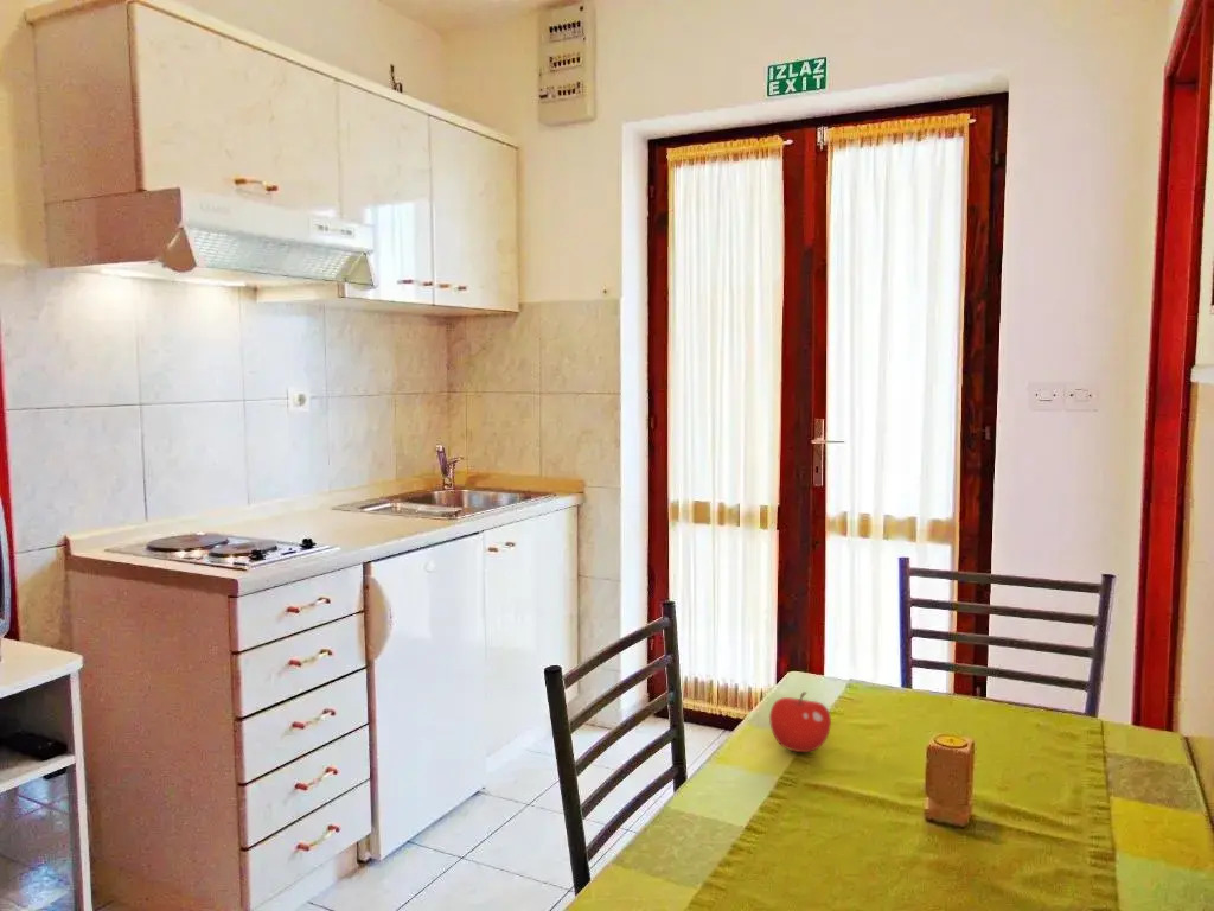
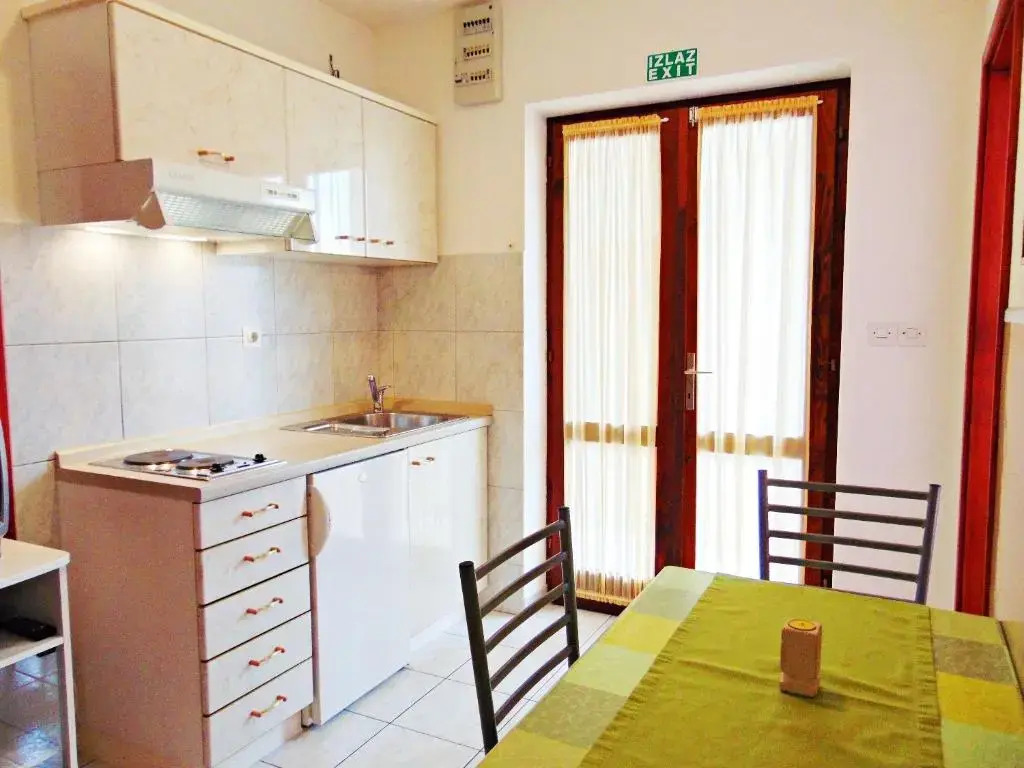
- fruit (799, 720)
